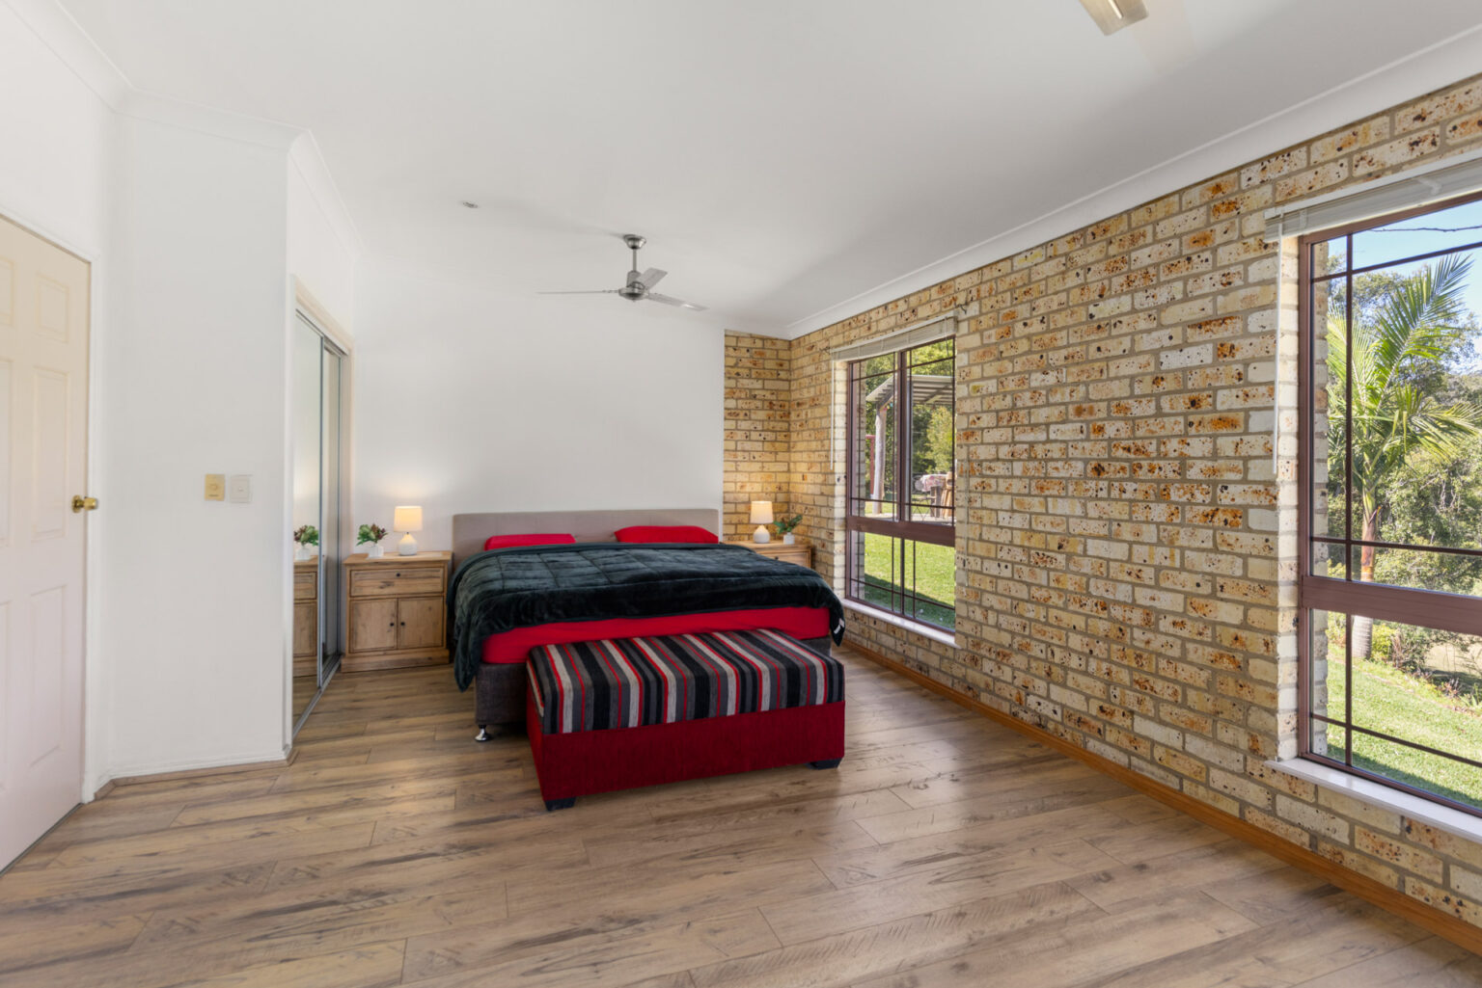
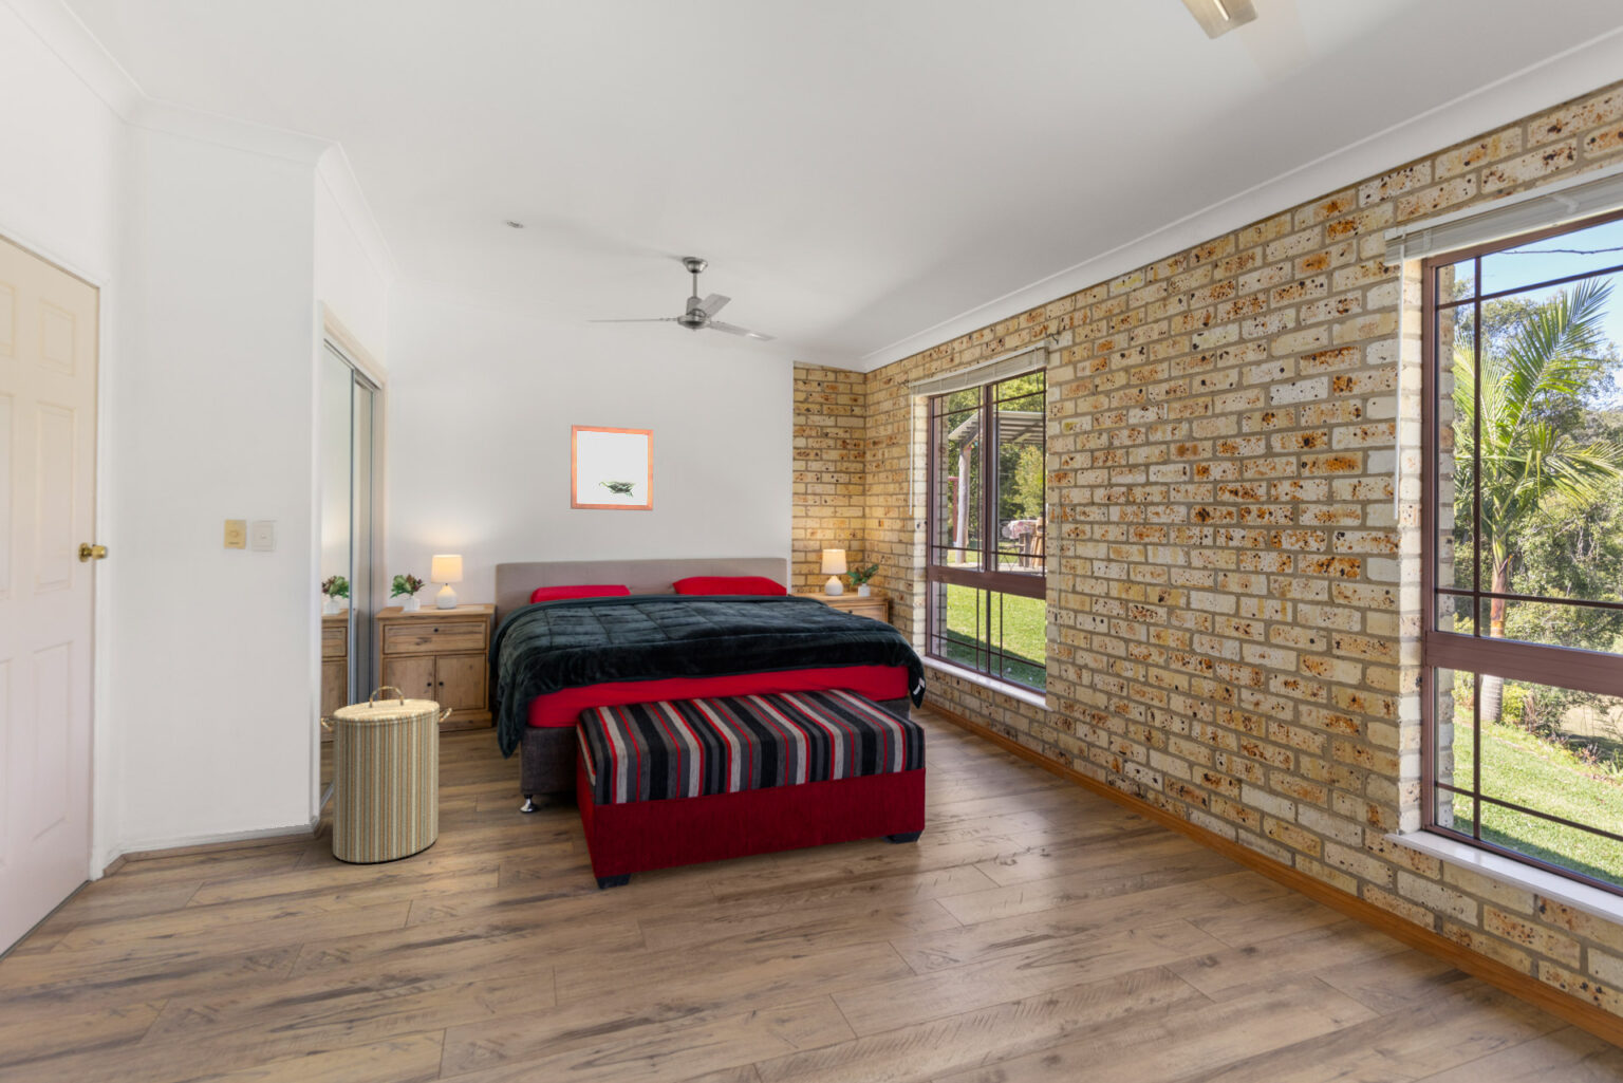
+ laundry hamper (387, 765)
+ wall art (611, 468)
